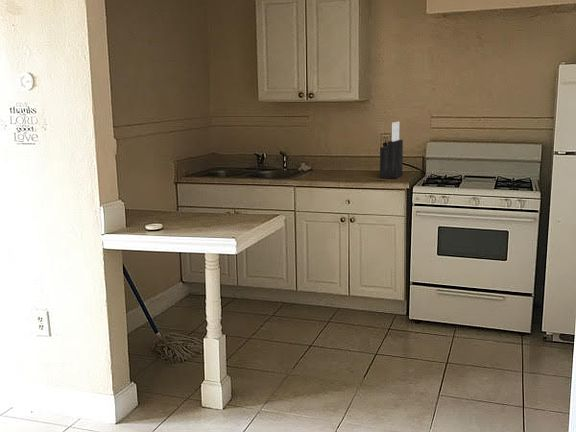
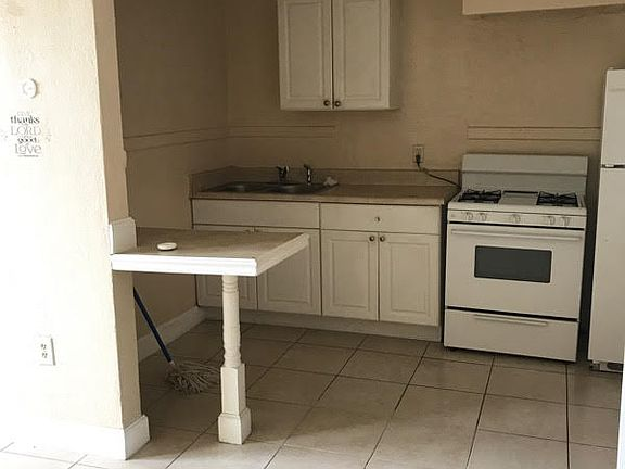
- knife block (389, 149)
